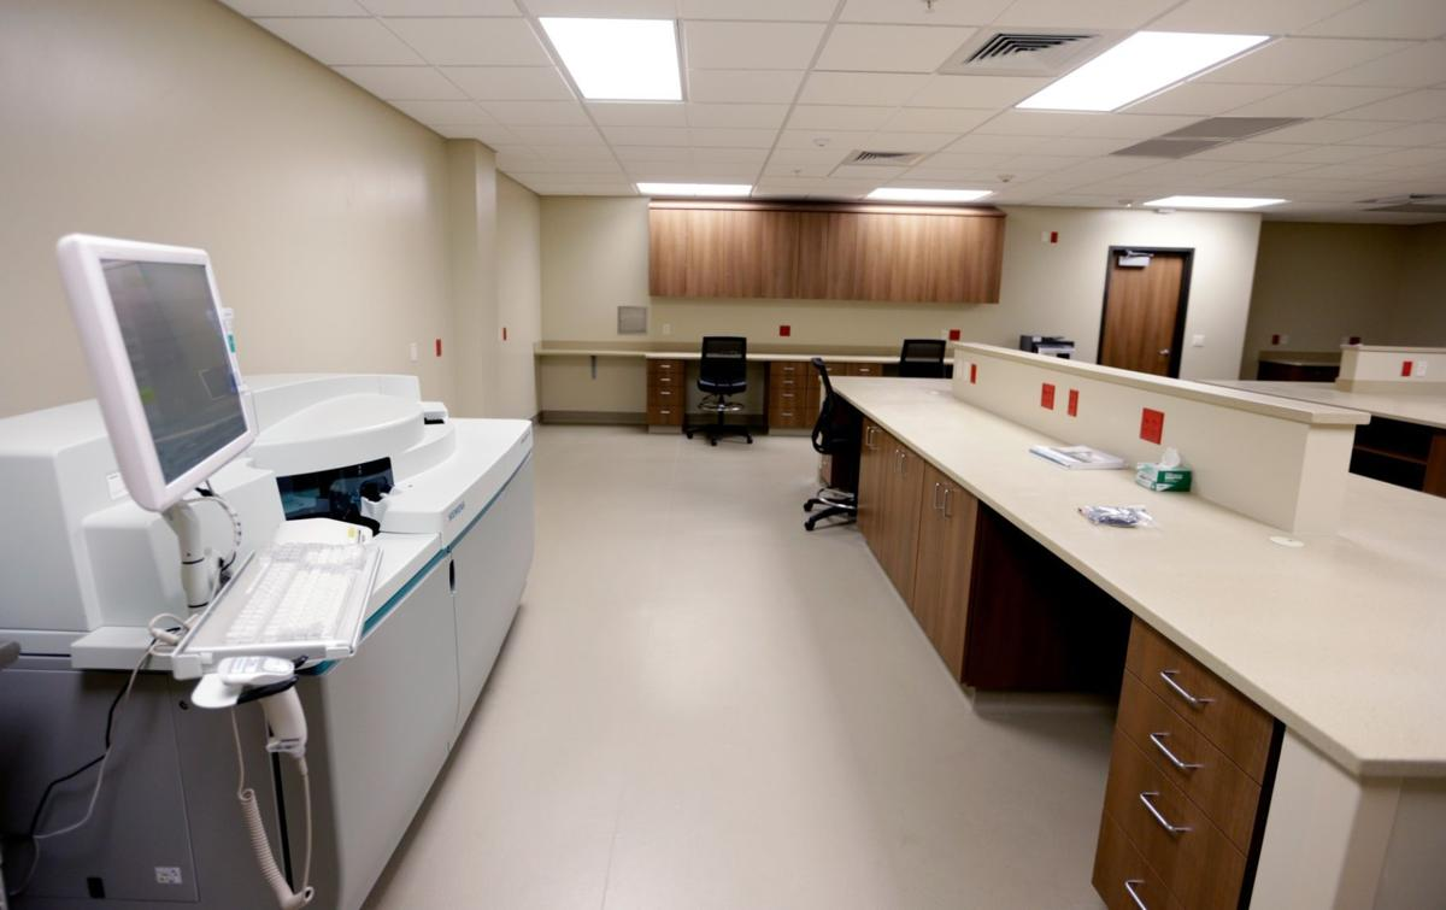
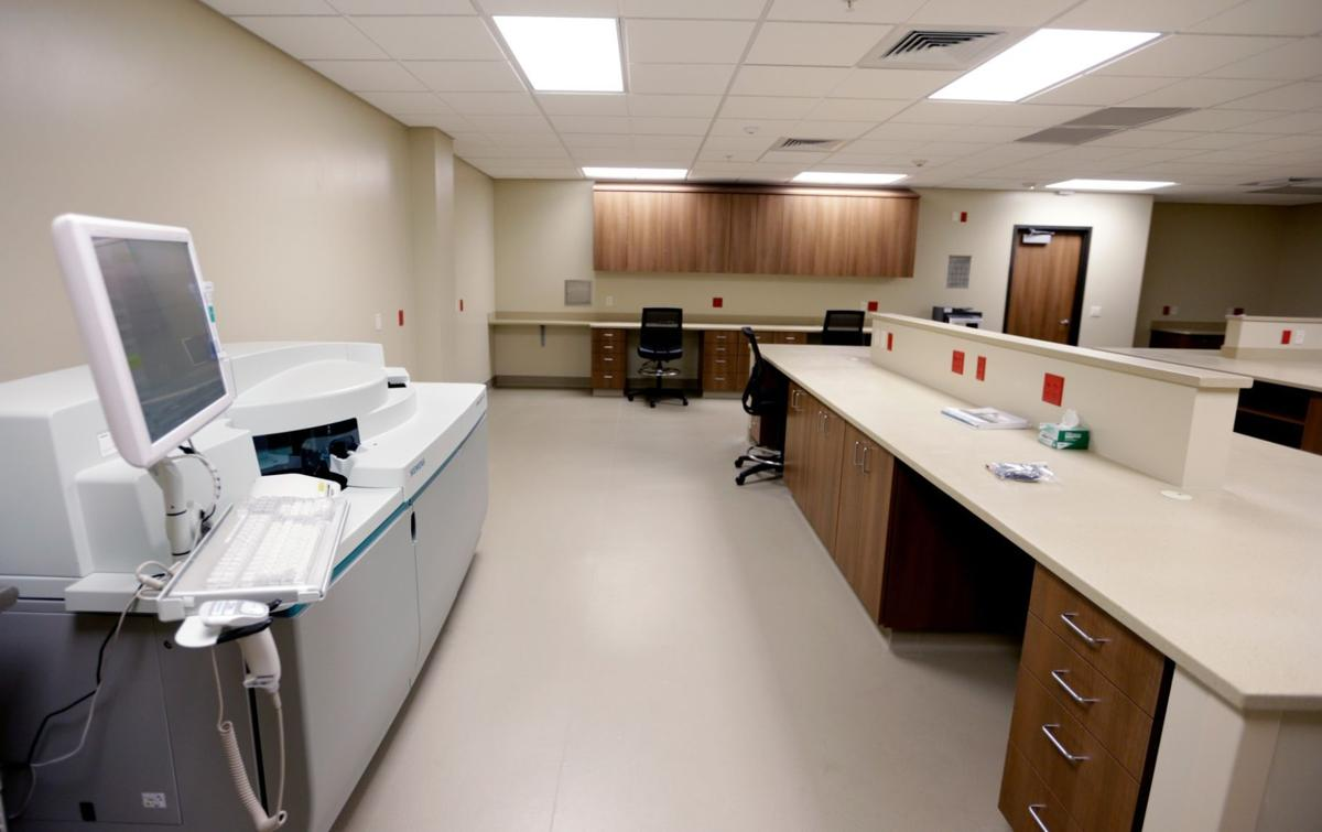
+ calendar (958, 268)
